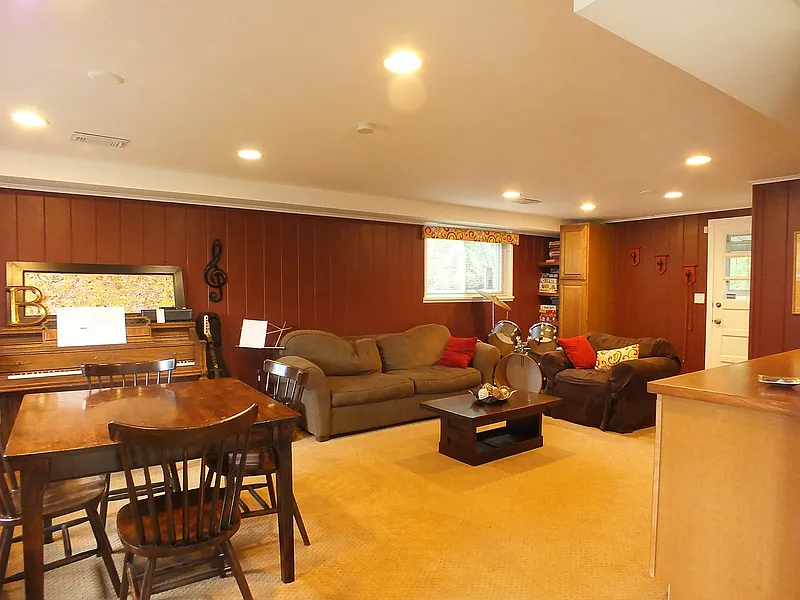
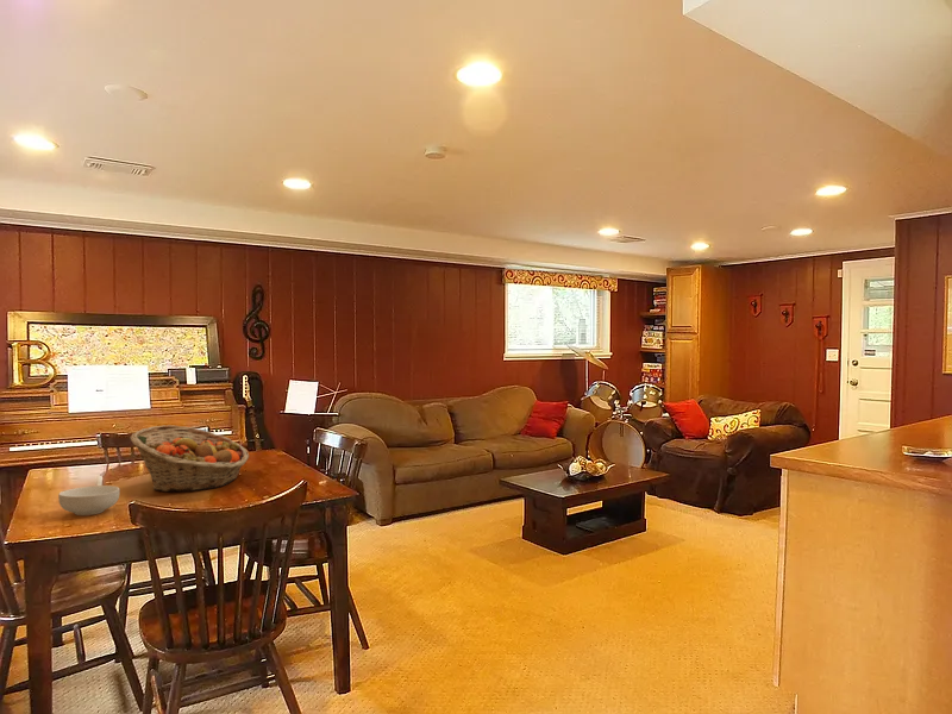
+ fruit basket (192, 455)
+ cereal bowl (89, 501)
